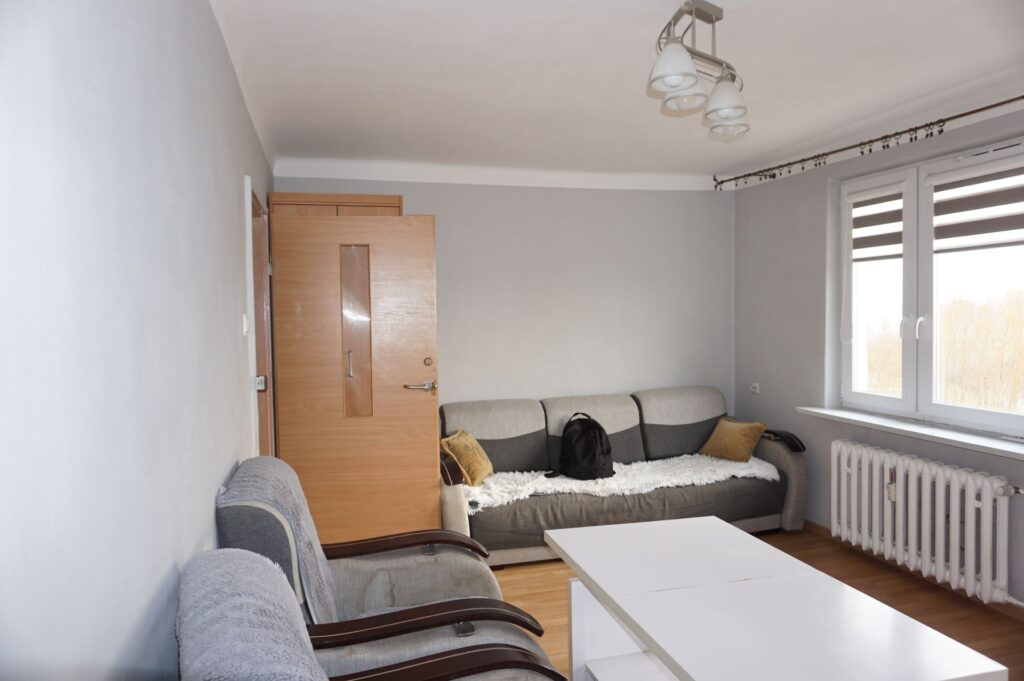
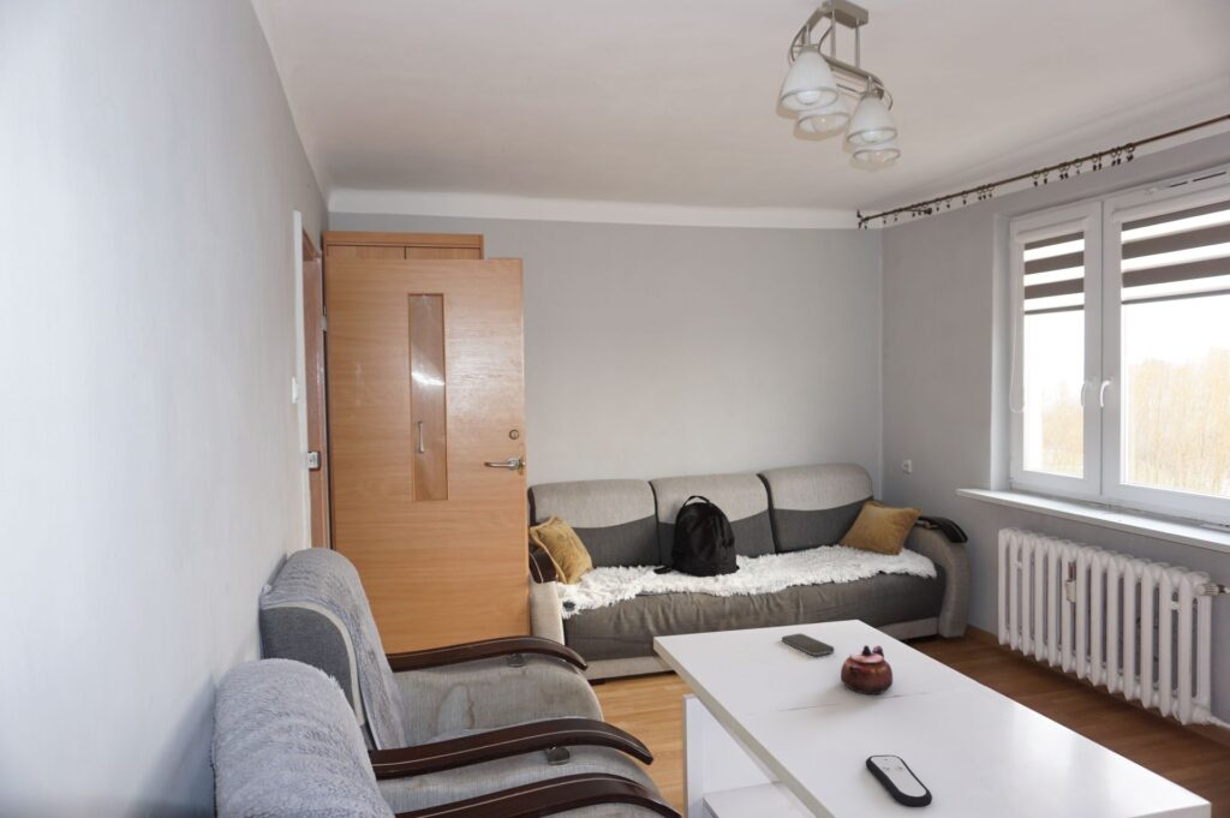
+ teapot (867, 665)
+ smartphone (807, 644)
+ remote control (898, 778)
